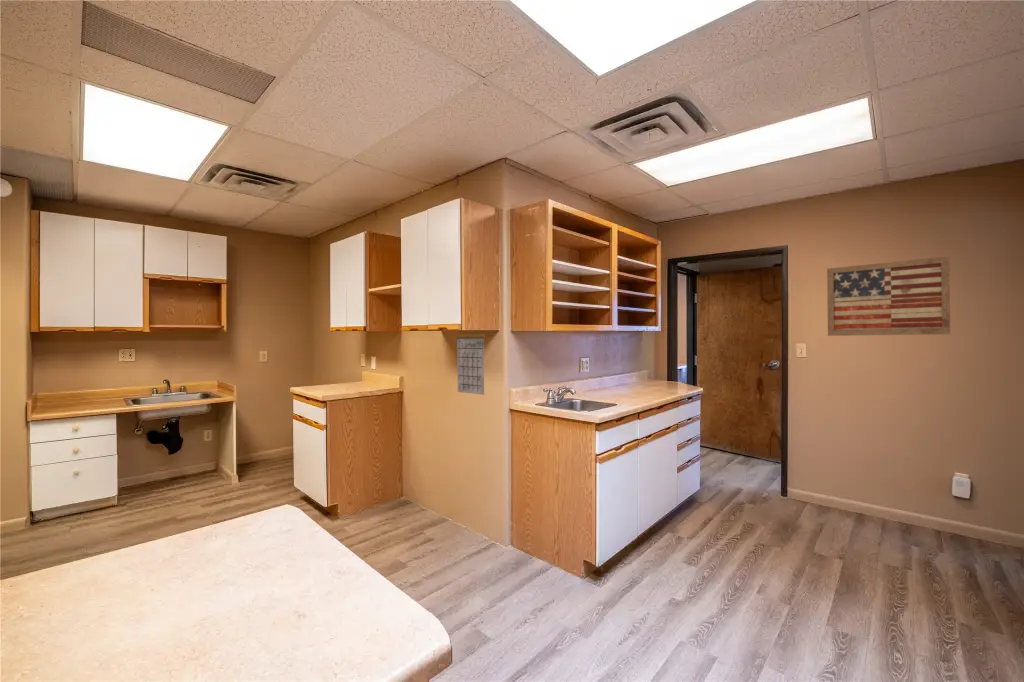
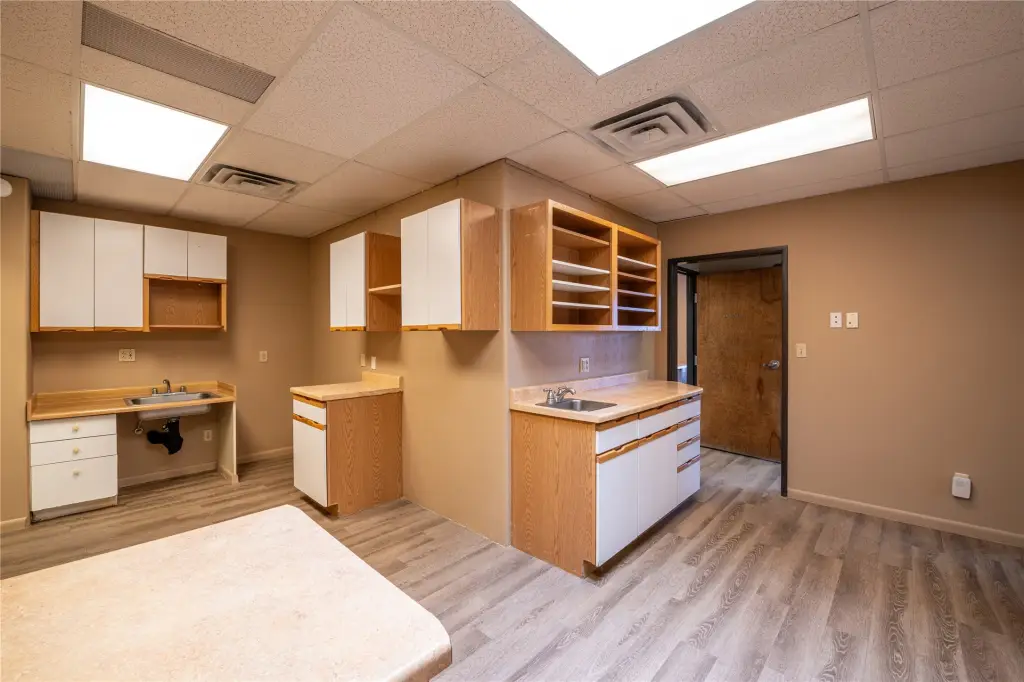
- wall art (884, 299)
- calendar (470, 357)
